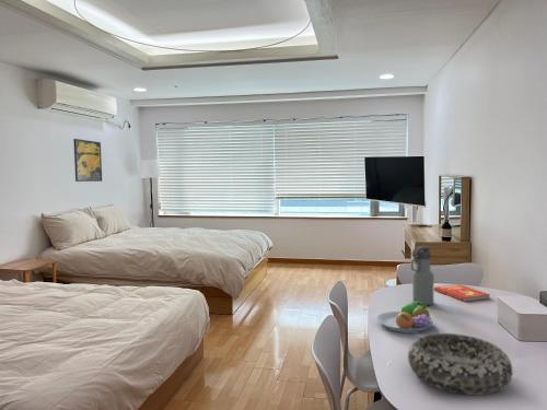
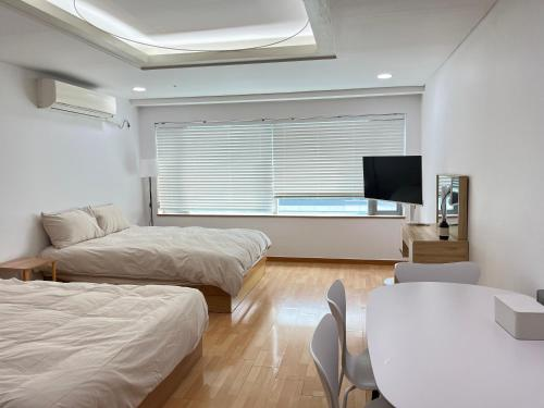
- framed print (89, 161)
- fruit bowl (406, 314)
- water bottle (422, 274)
- decorative bowl (457, 362)
- book (461, 292)
